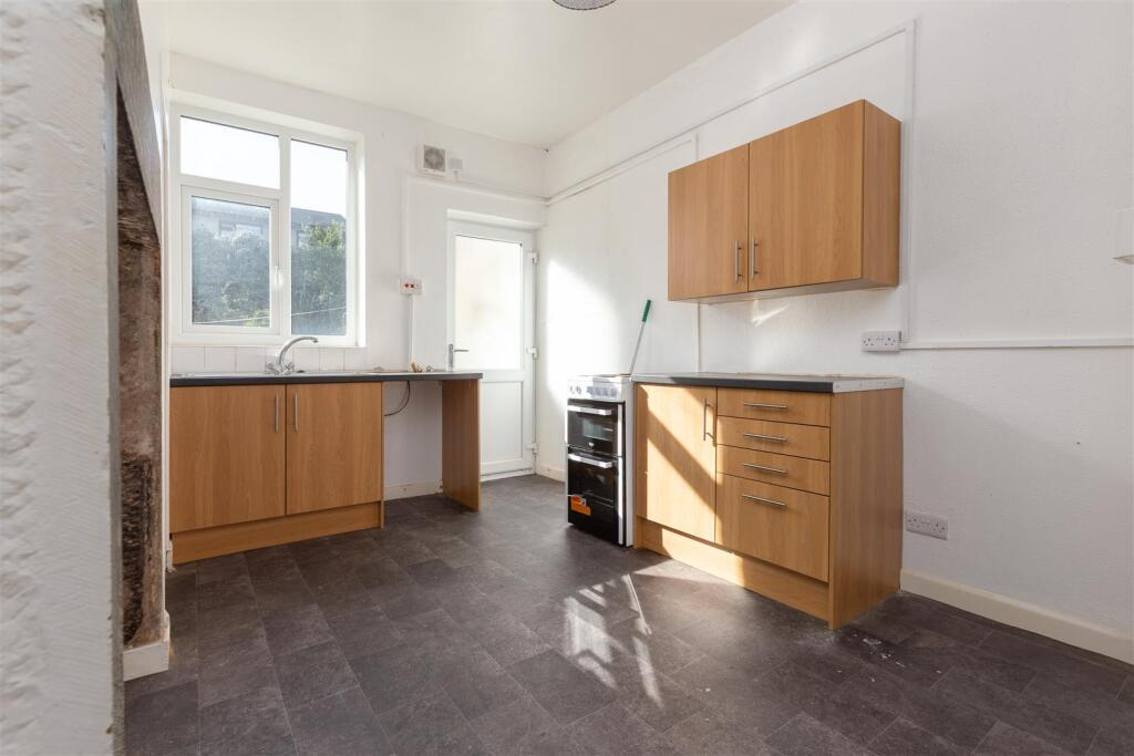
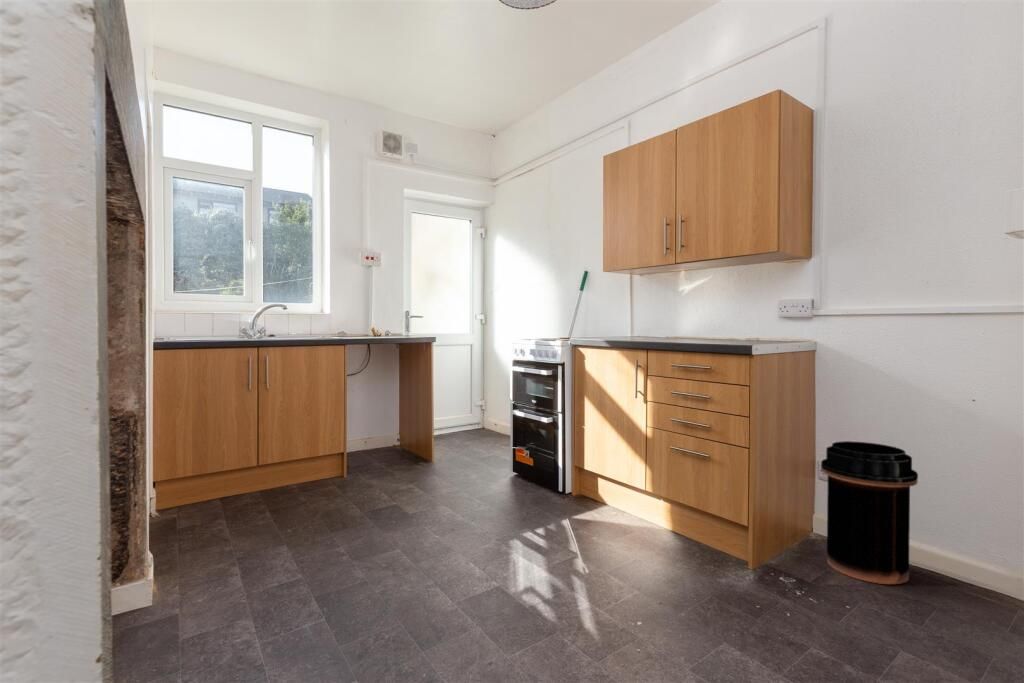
+ trash can (866, 507)
